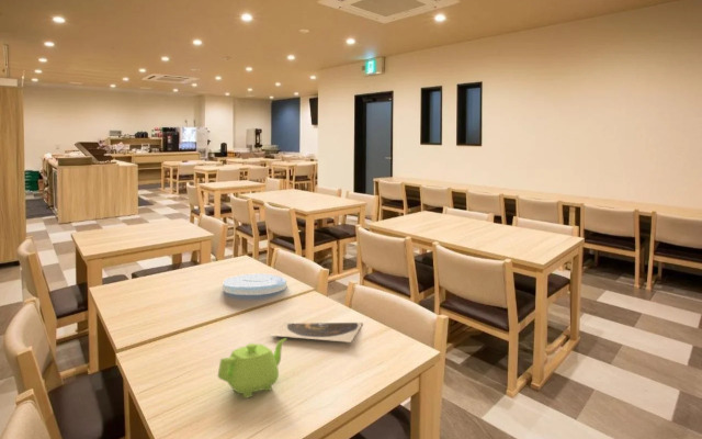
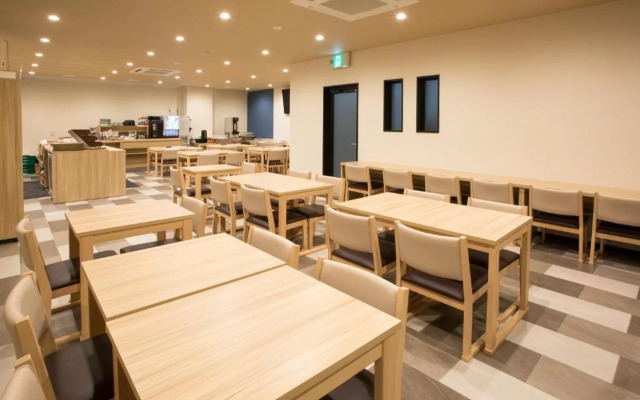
- teapot (254, 365)
- plate (321, 325)
- plate (254, 281)
